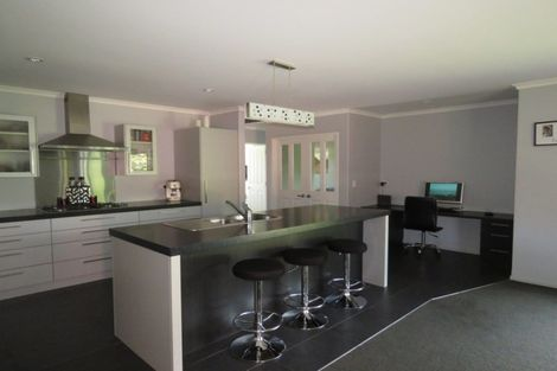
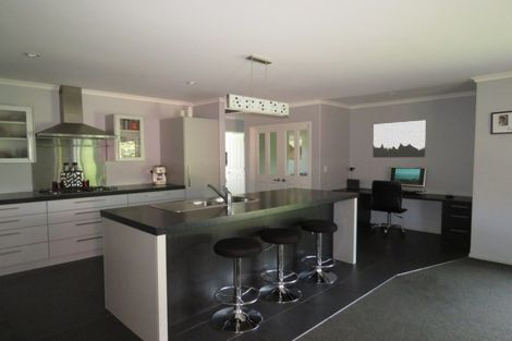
+ wall art (398, 139)
